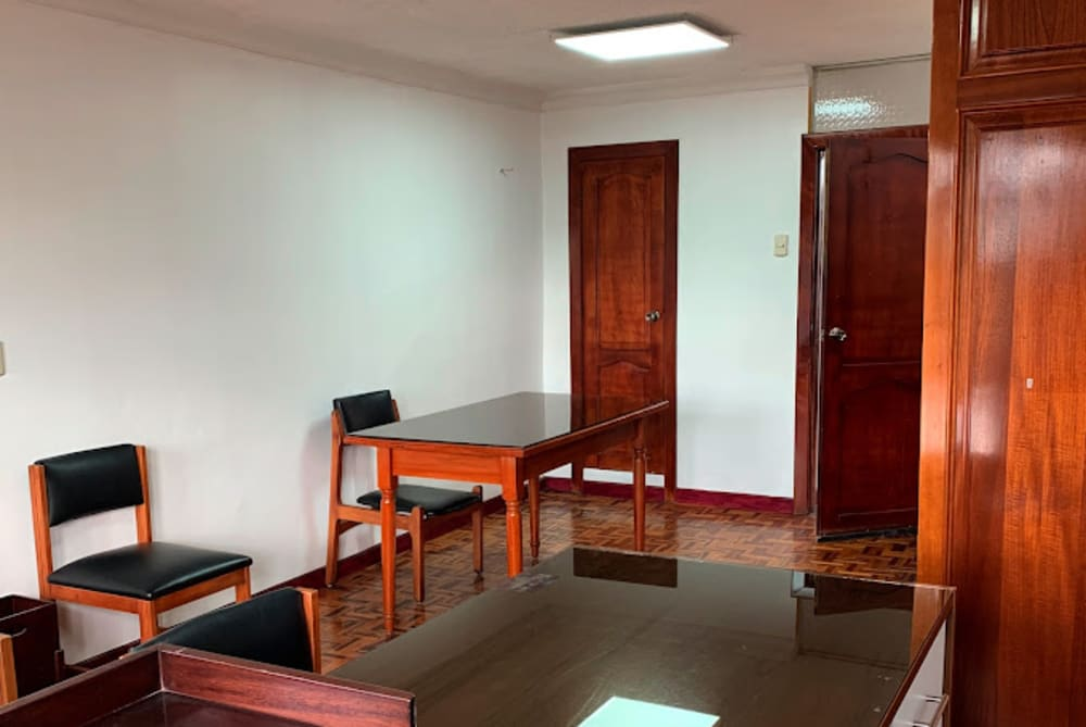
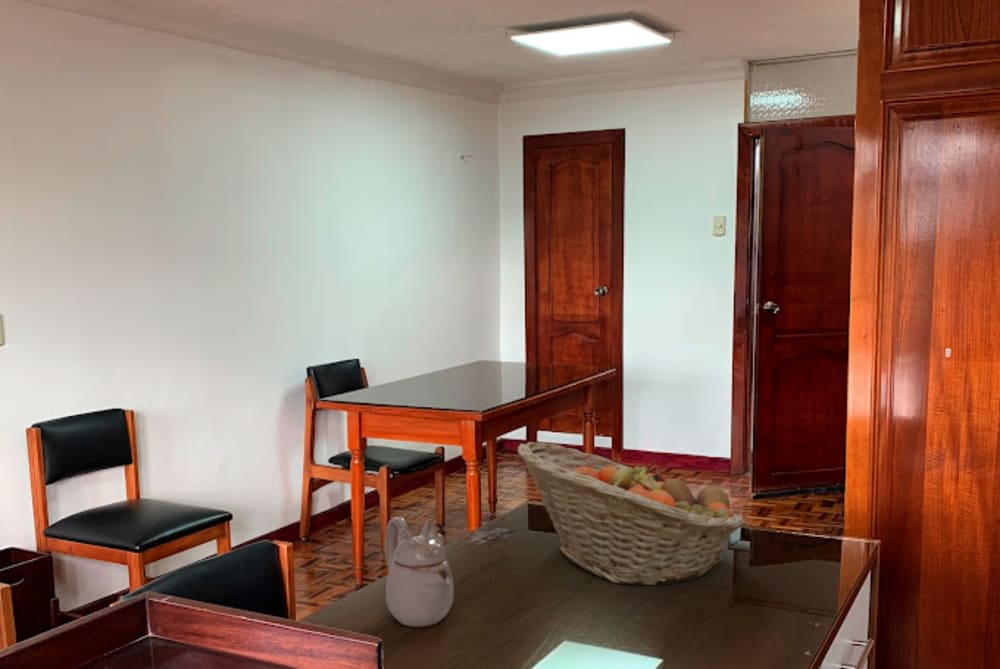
+ fruit basket (625, 502)
+ teapot (416, 569)
